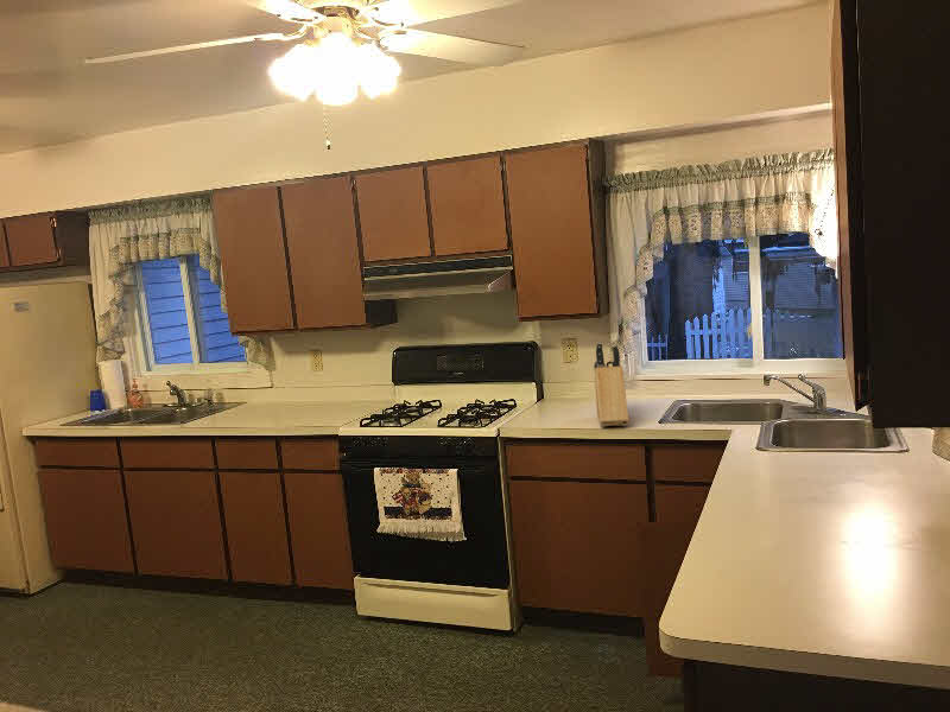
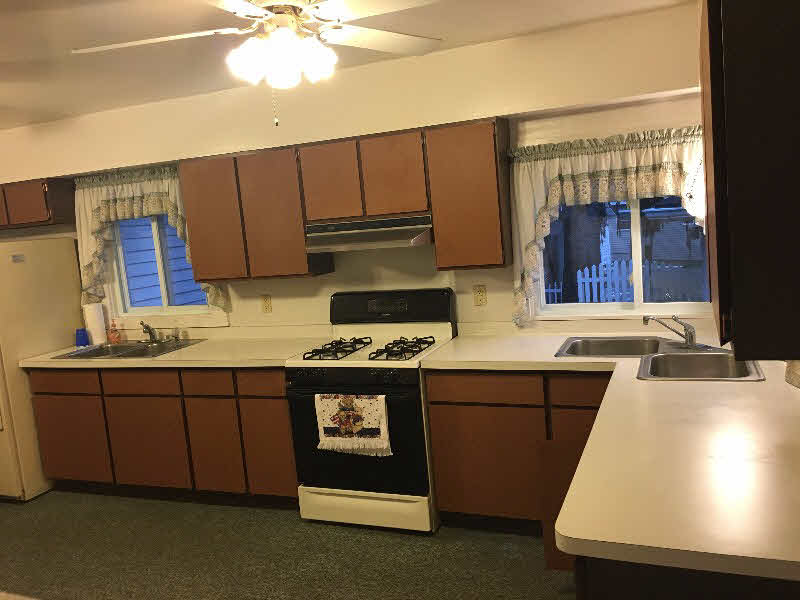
- knife block (609, 382)
